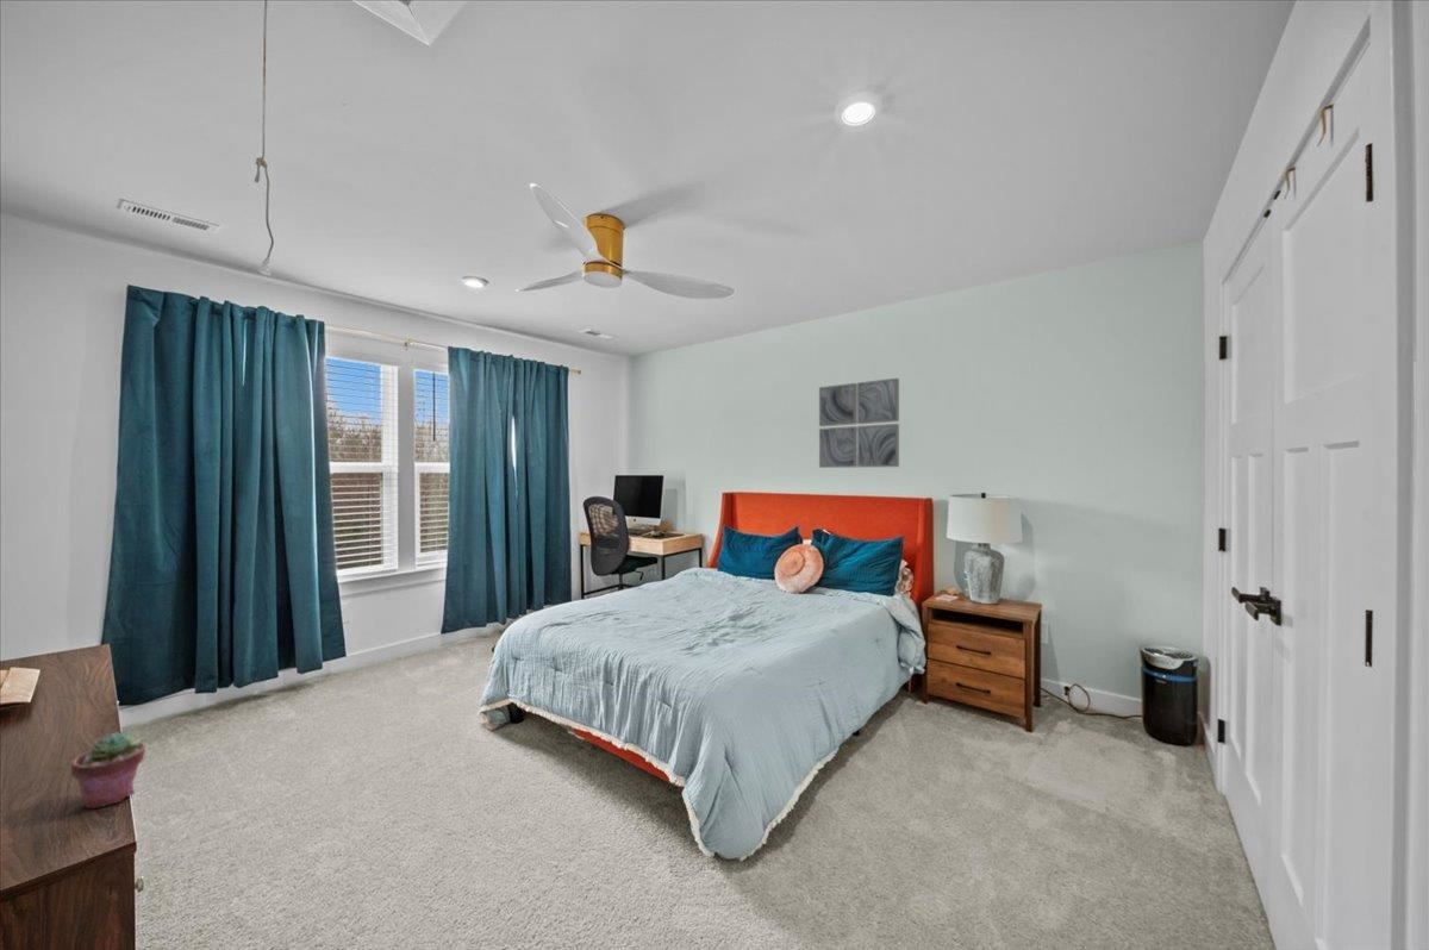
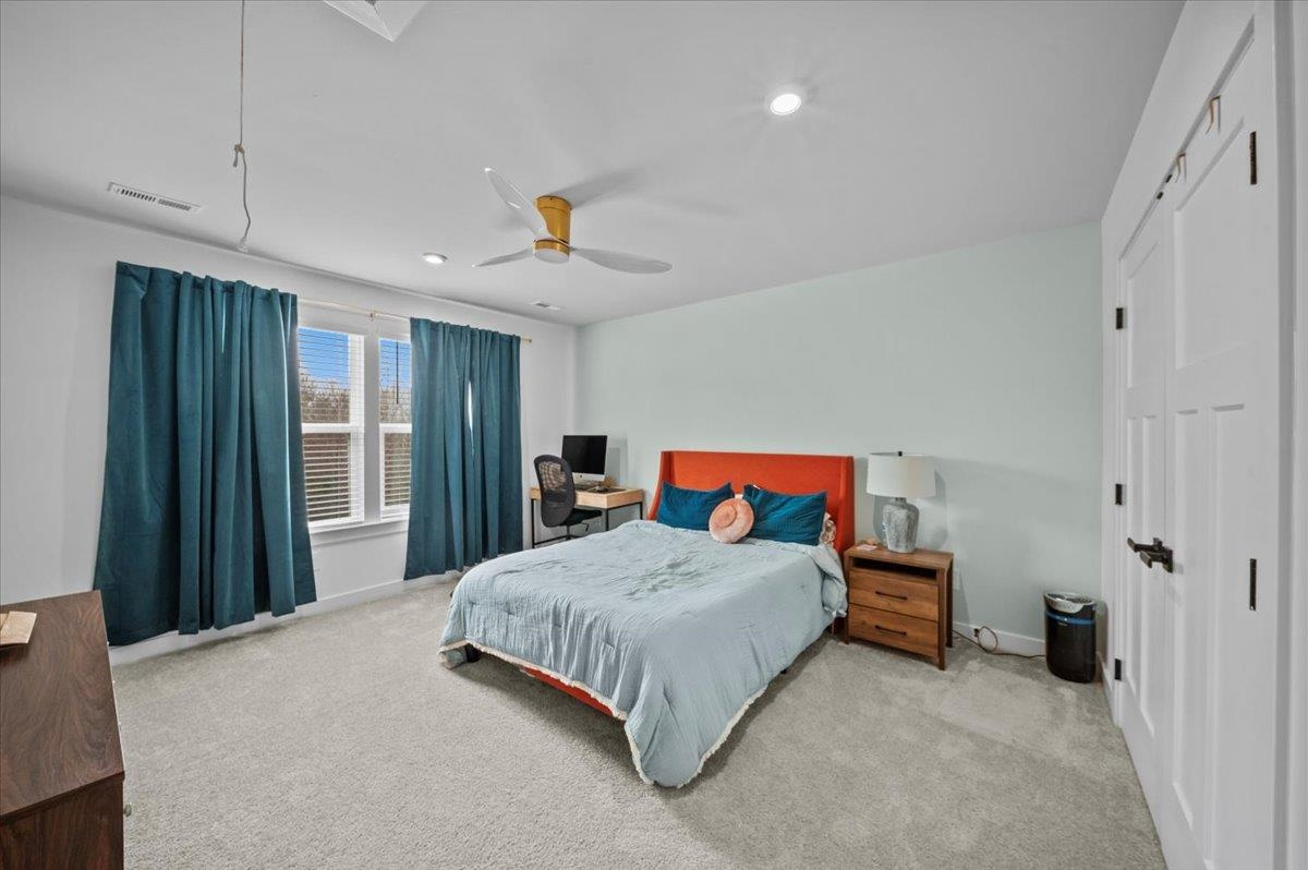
- wall art (856, 426)
- potted succulent (110, 765)
